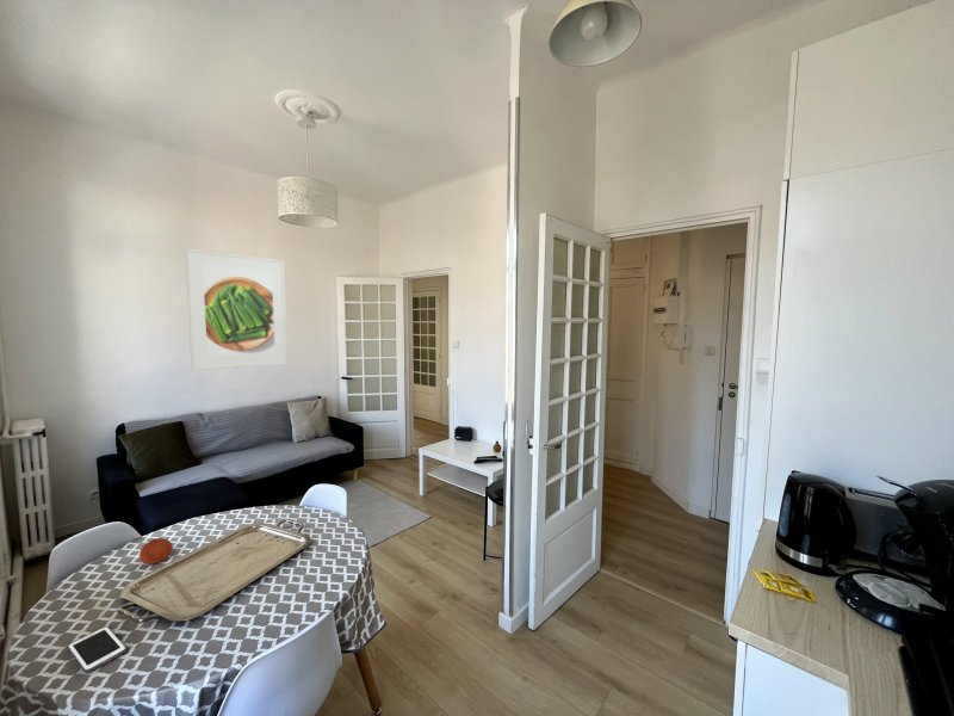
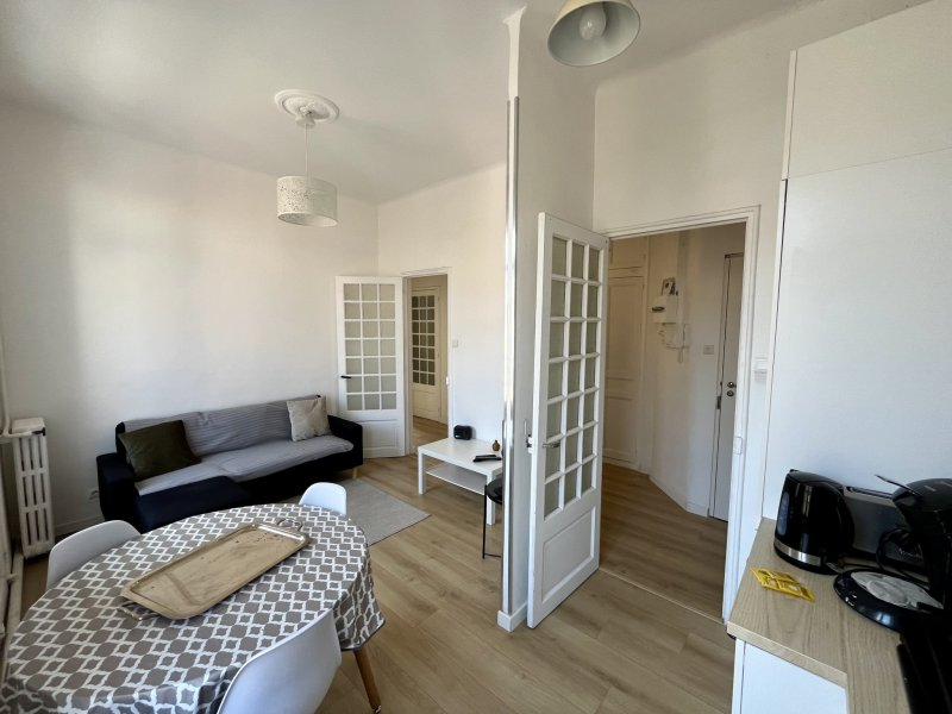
- fruit (155, 550)
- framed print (241, 311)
- cell phone (97, 648)
